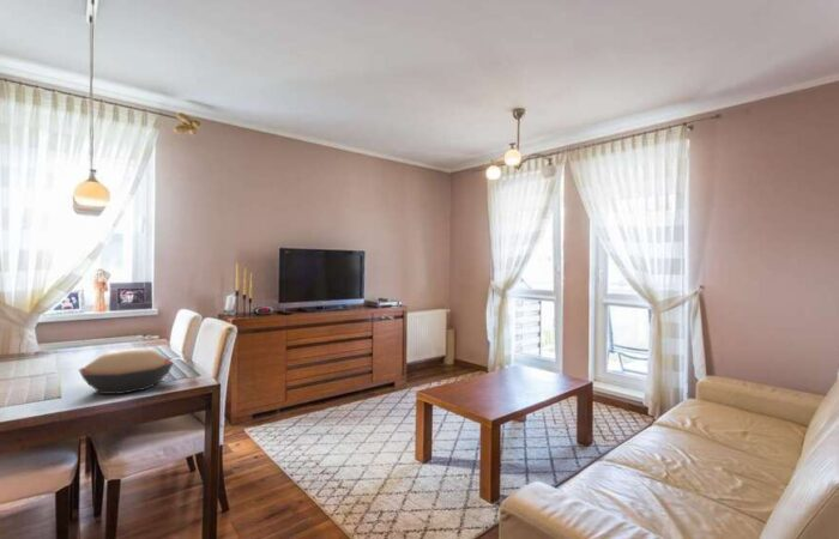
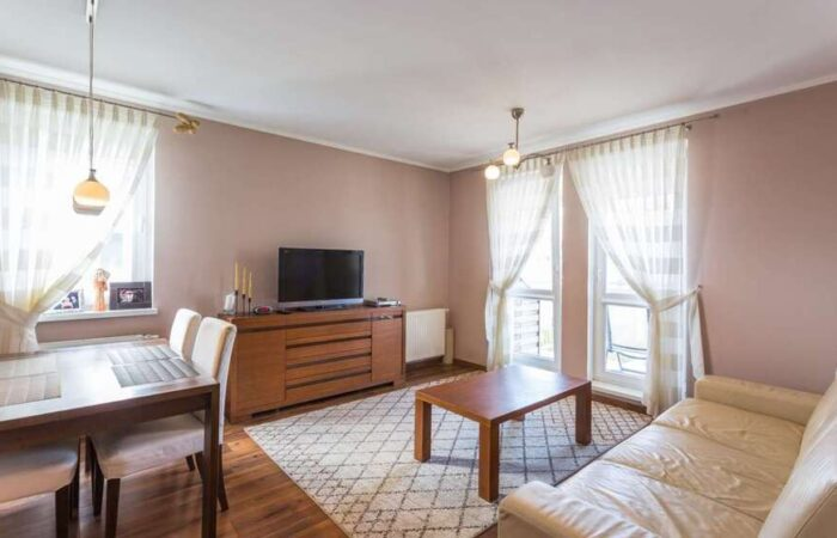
- decorative bowl (127, 368)
